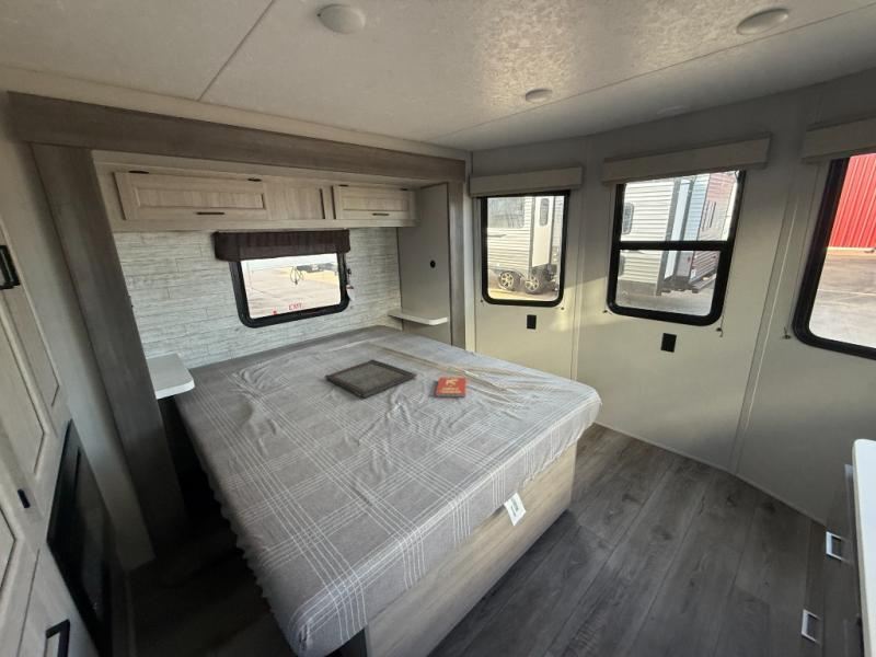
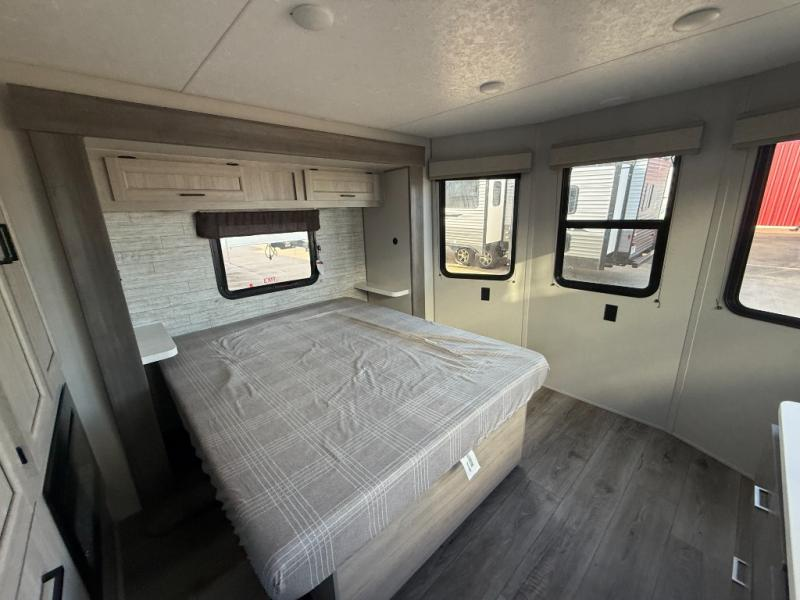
- book (451, 387)
- serving tray (370, 376)
